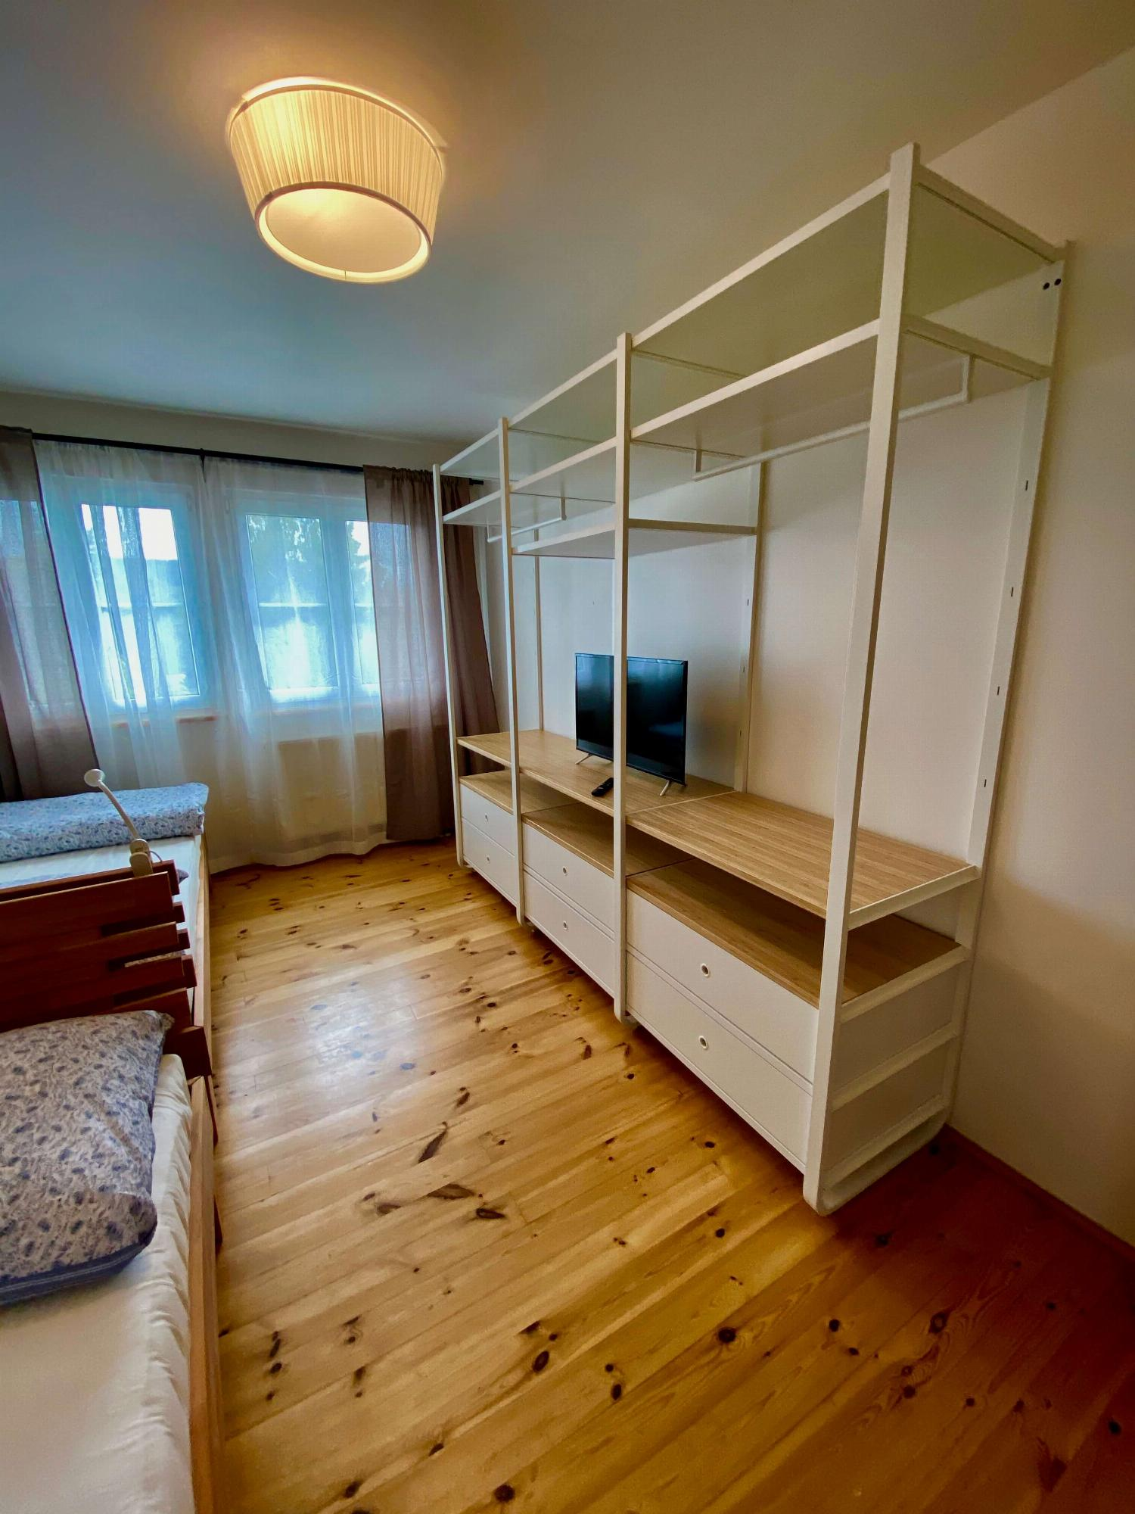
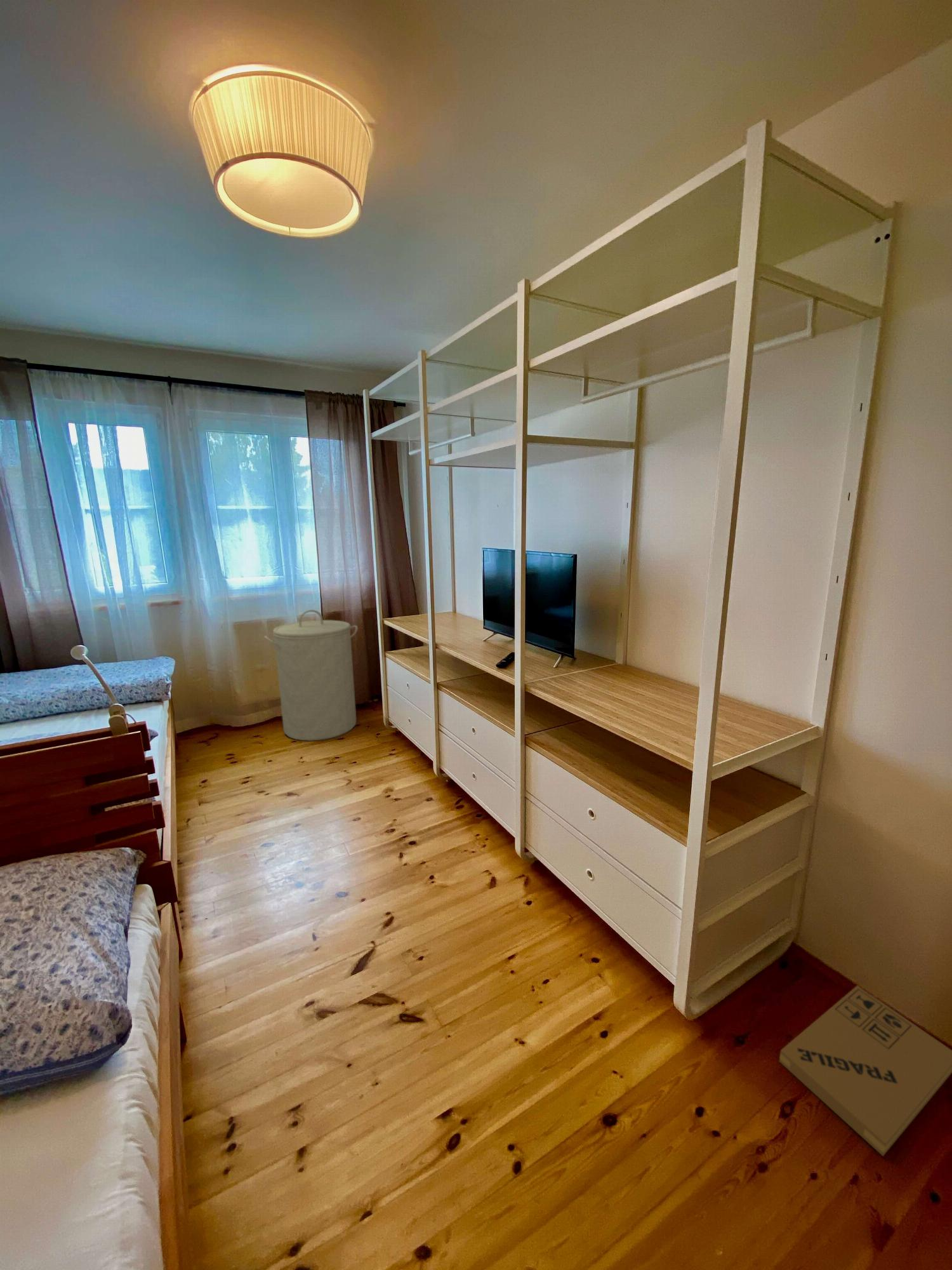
+ cardboard box (868, 1059)
+ laundry hamper (316, 669)
